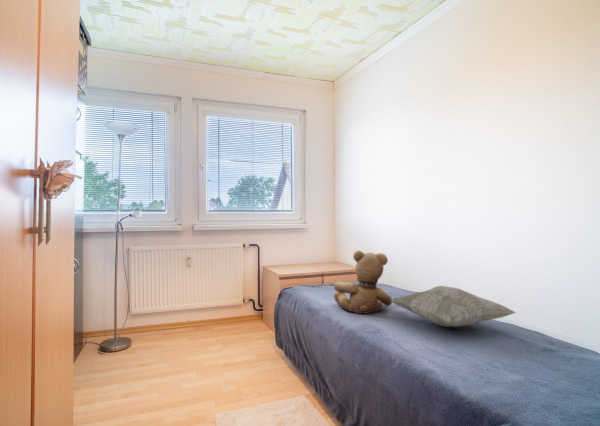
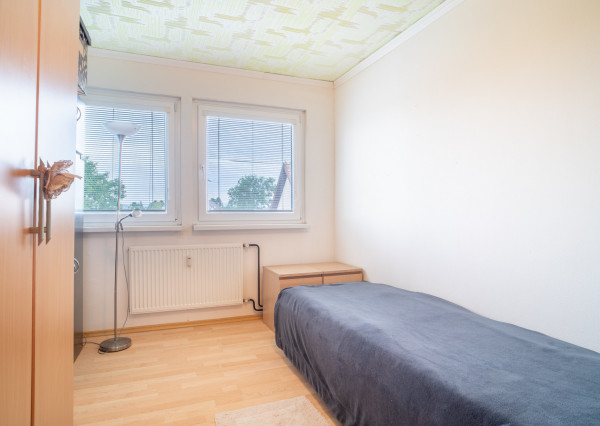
- teddy bear (362, 279)
- decorative pillow (449, 306)
